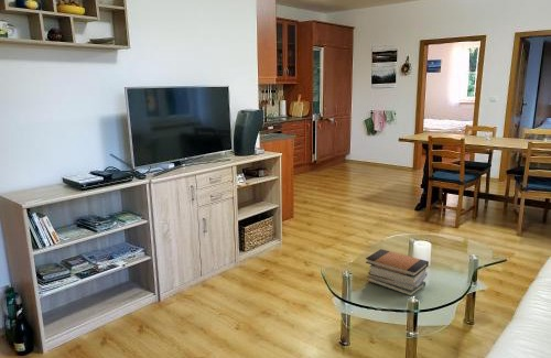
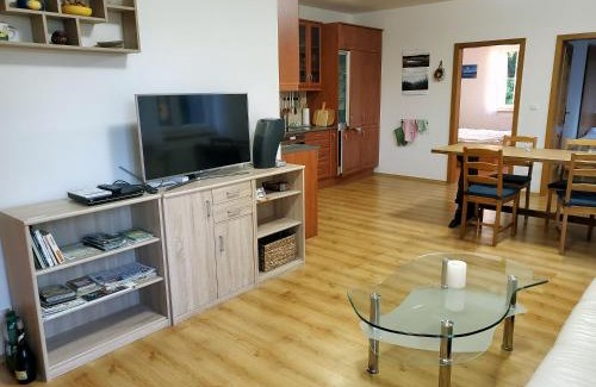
- book stack (397, 271)
